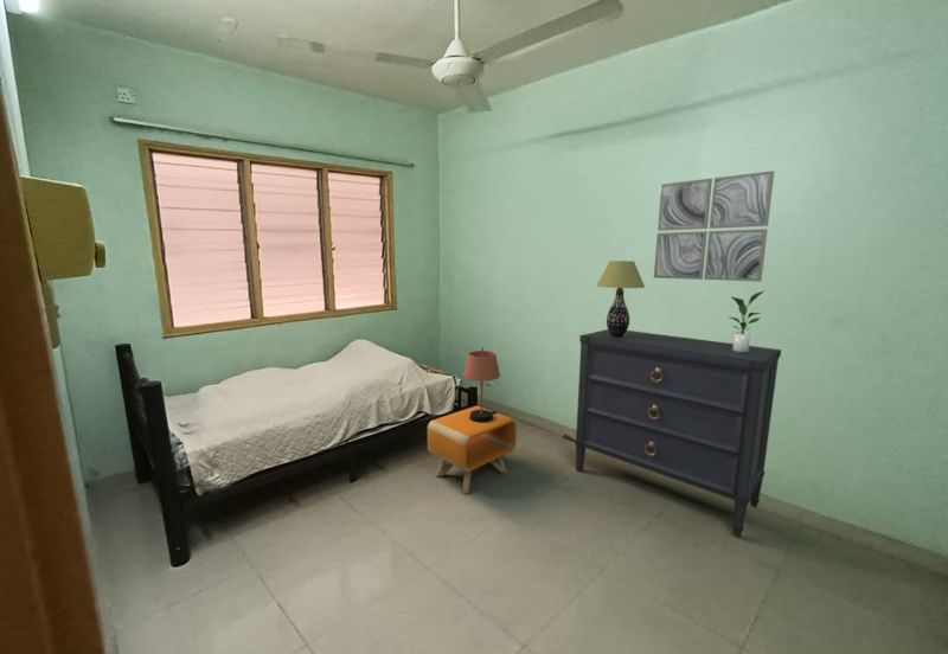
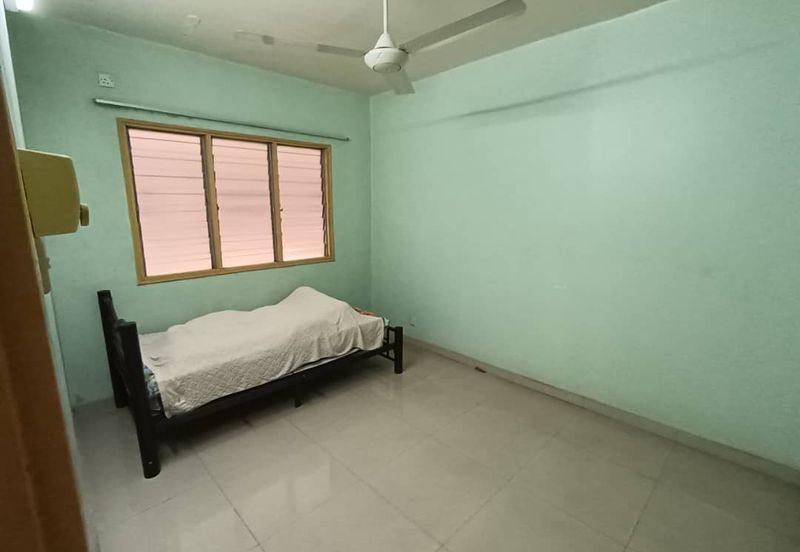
- nightstand (472, 447)
- wall art (709, 231)
- dresser (666, 416)
- table lamp (481, 383)
- potted plant (743, 320)
- table lamp (619, 299)
